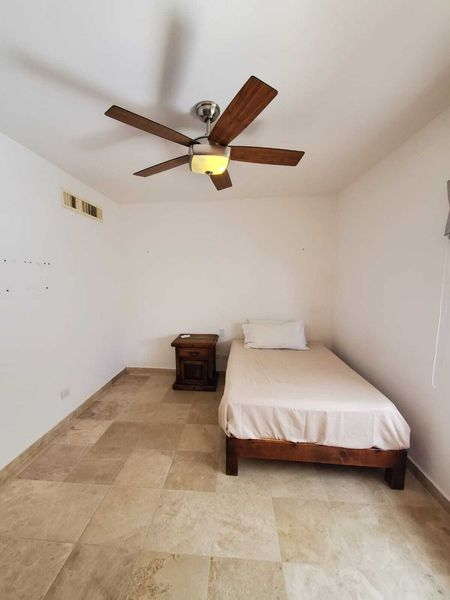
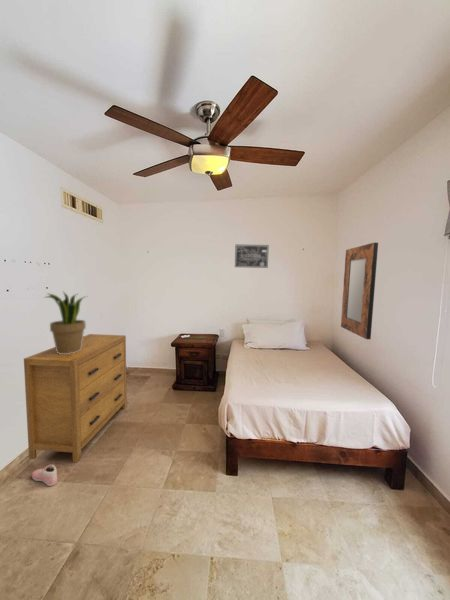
+ dresser (86, 387)
+ home mirror (356, 290)
+ sneaker (45, 471)
+ potted plant (67, 321)
+ wall art (251, 256)
